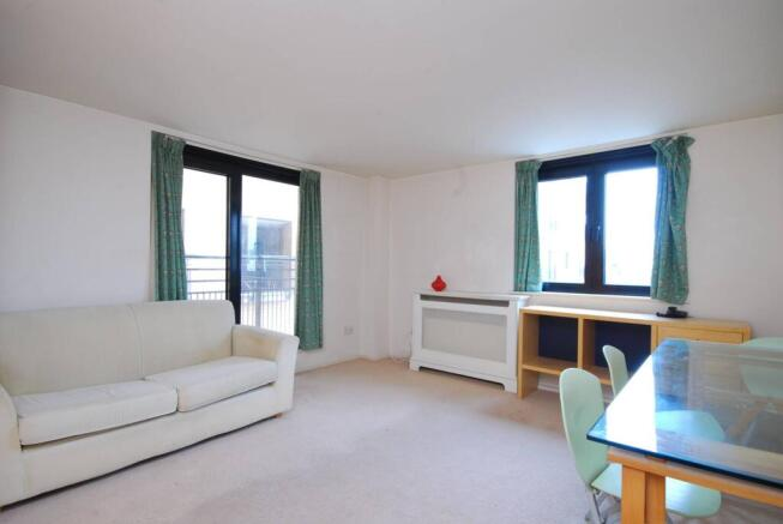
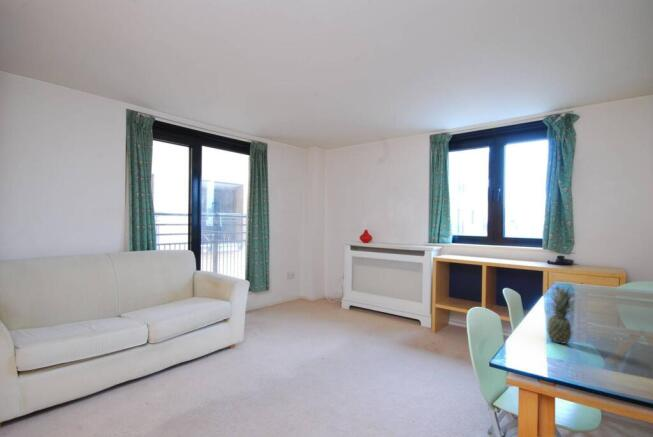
+ fruit (560, 313)
